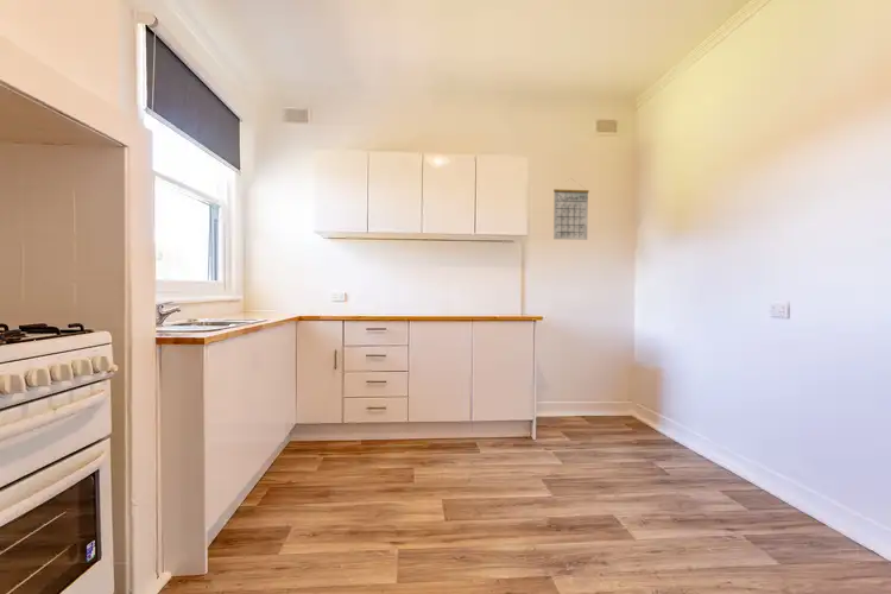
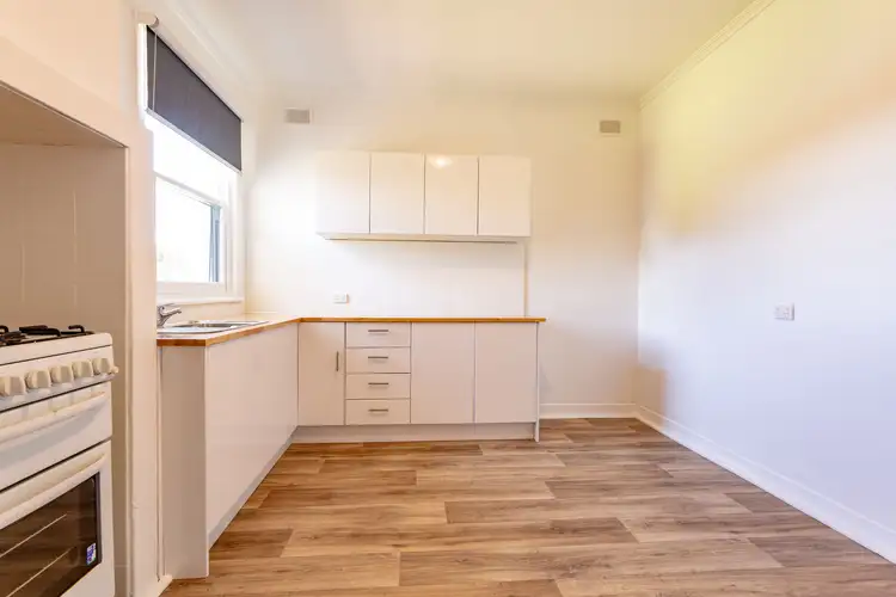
- calendar (570, 208)
